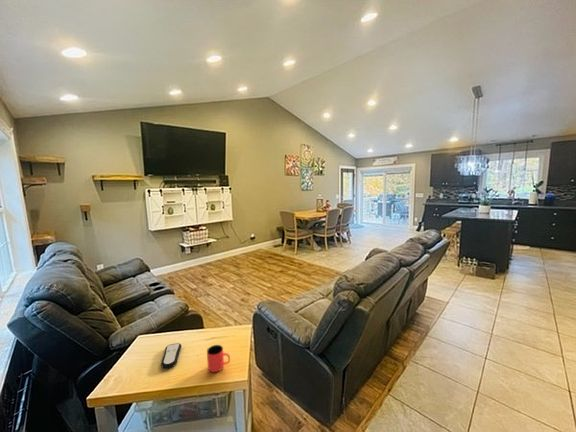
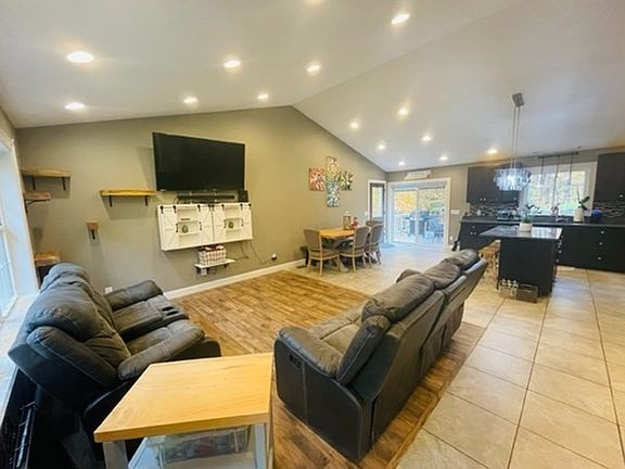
- remote control (171, 354)
- cup (218, 358)
